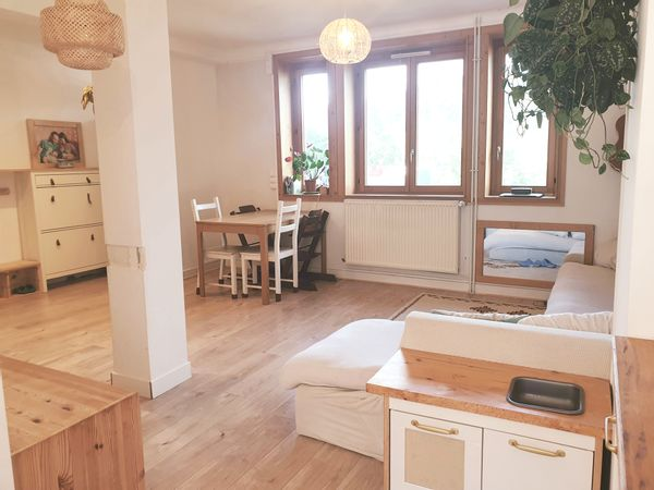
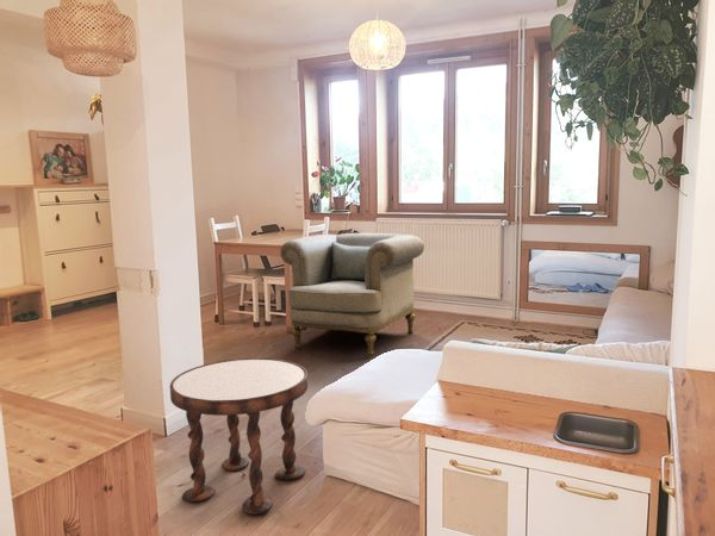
+ side table (247, 431)
+ armchair (352, 288)
